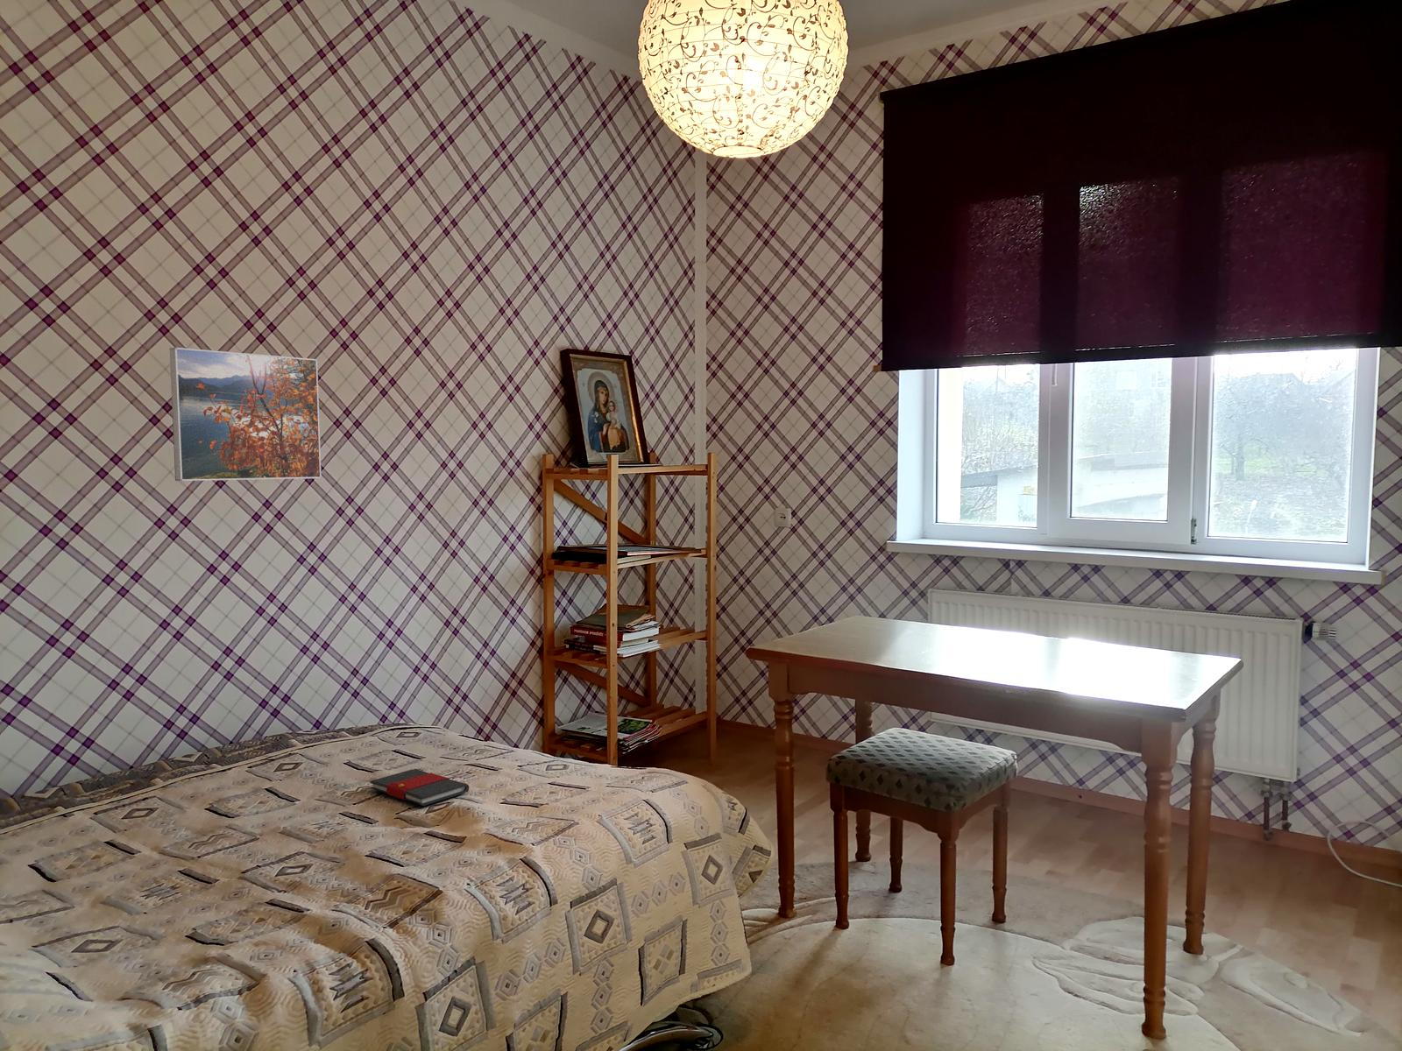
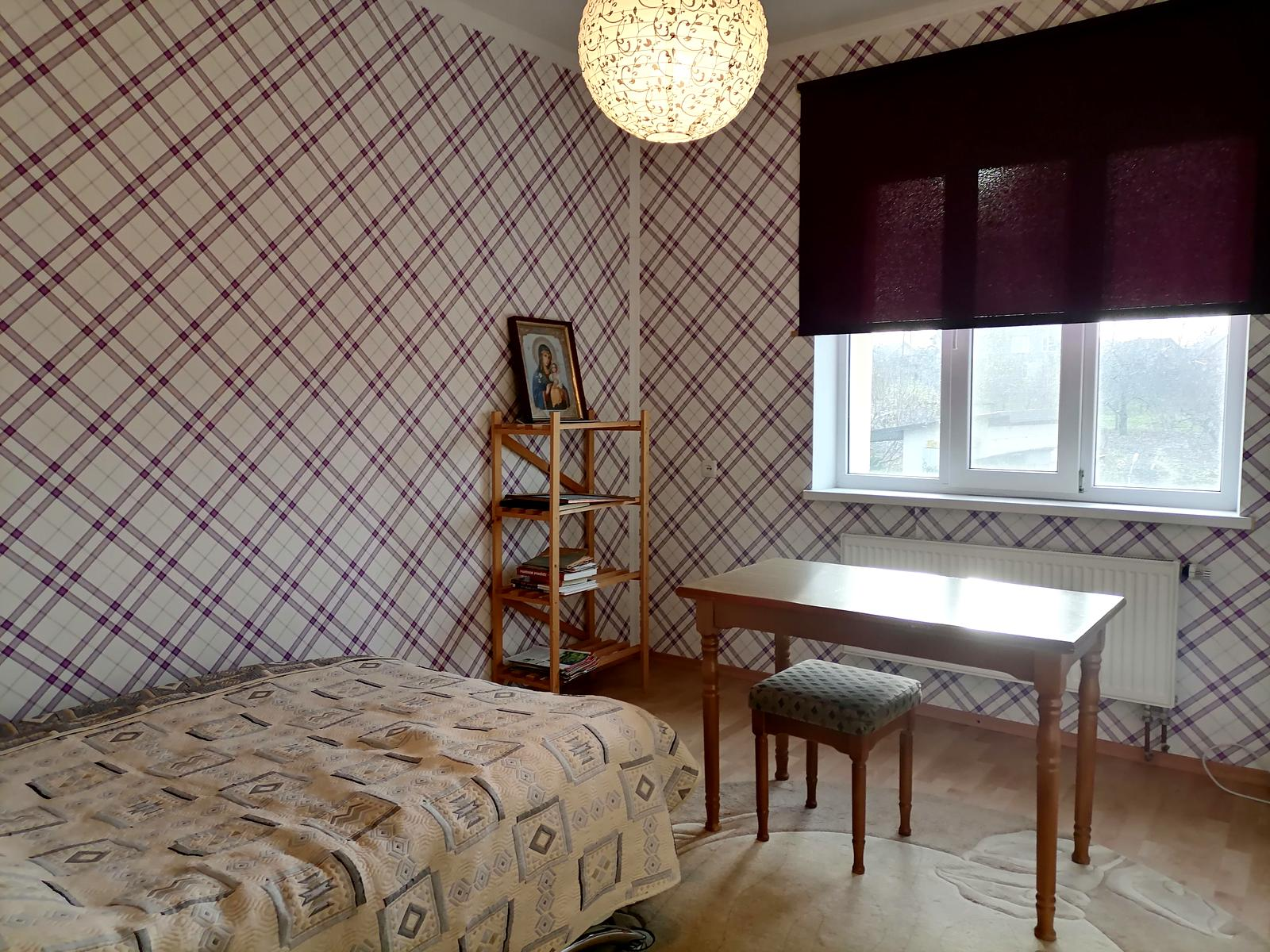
- book (418, 785)
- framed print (249, 417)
